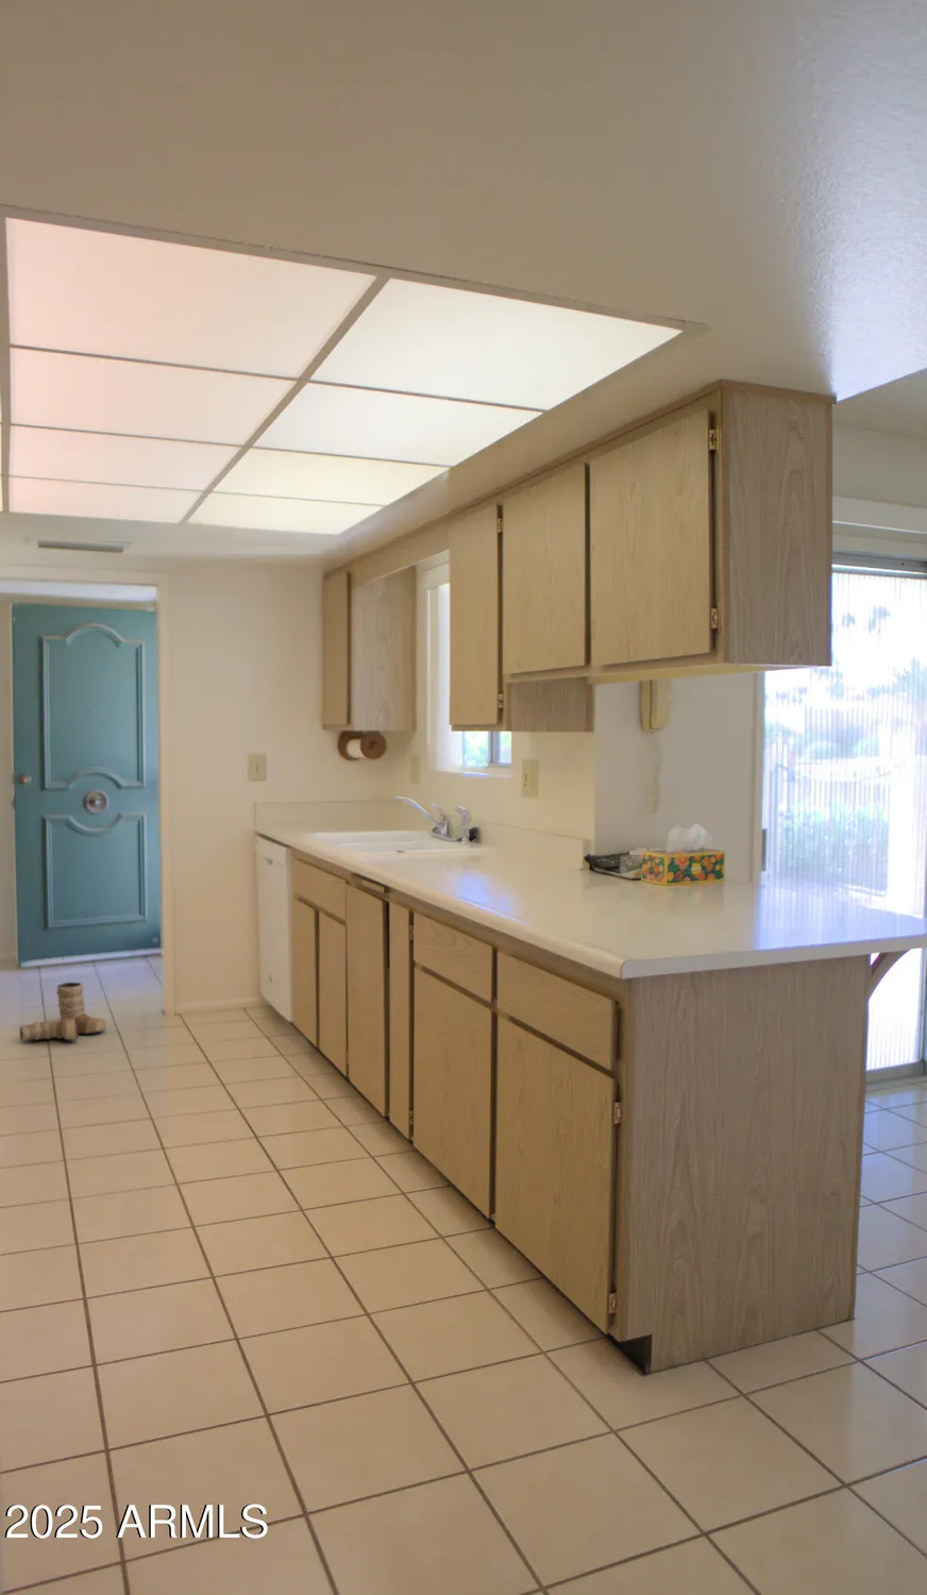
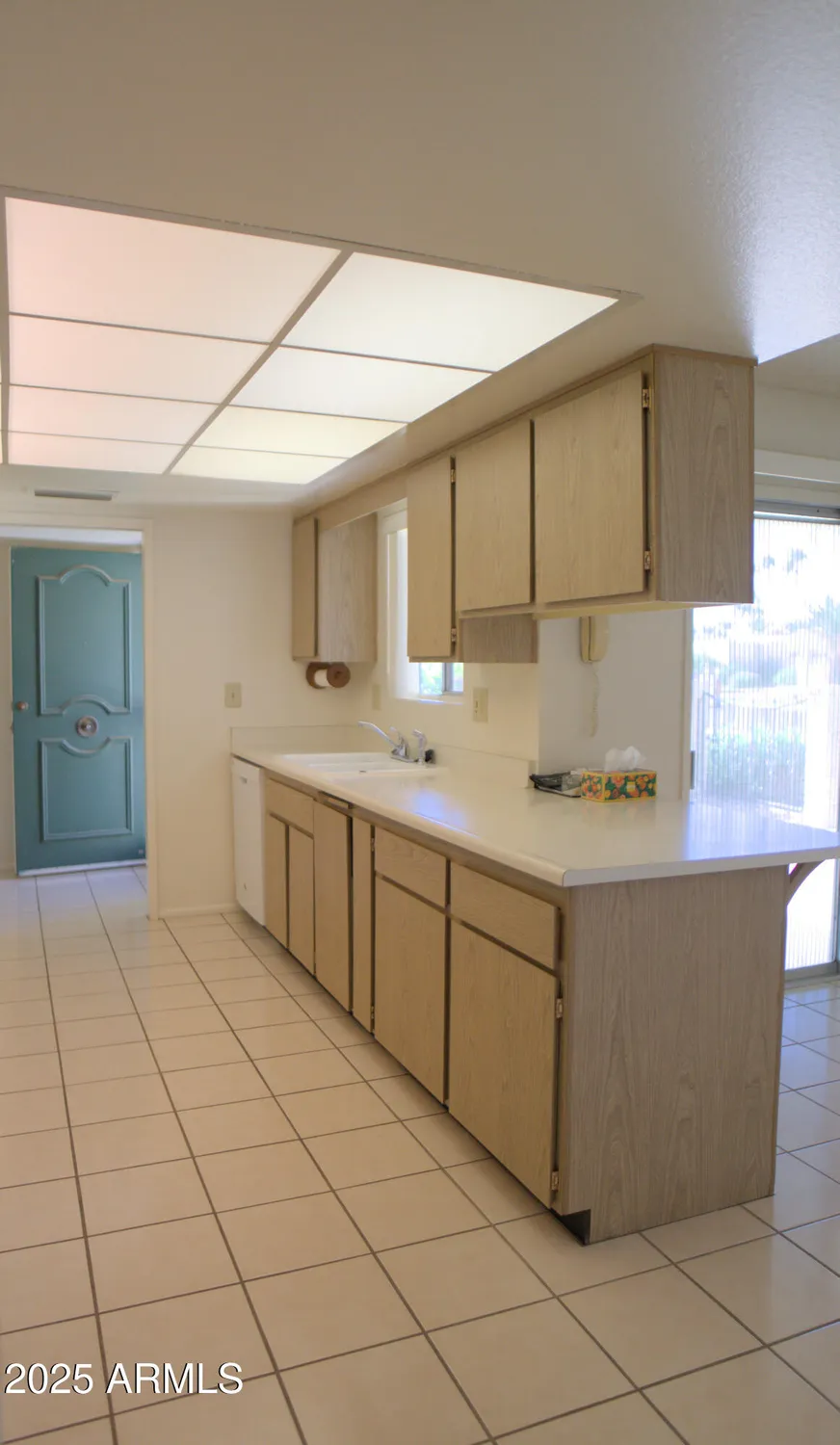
- boots (64, 1013)
